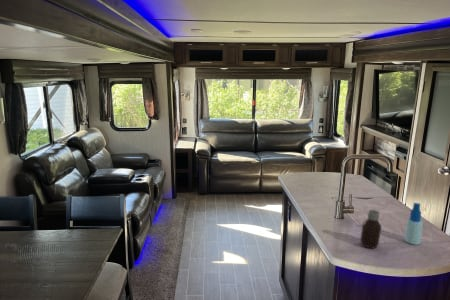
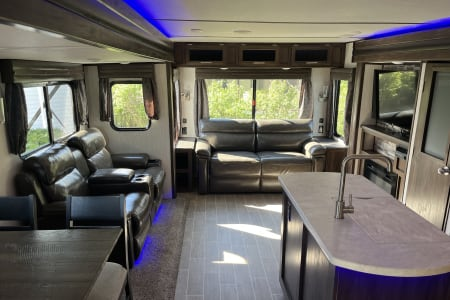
- bottle (371, 228)
- spray bottle (414, 222)
